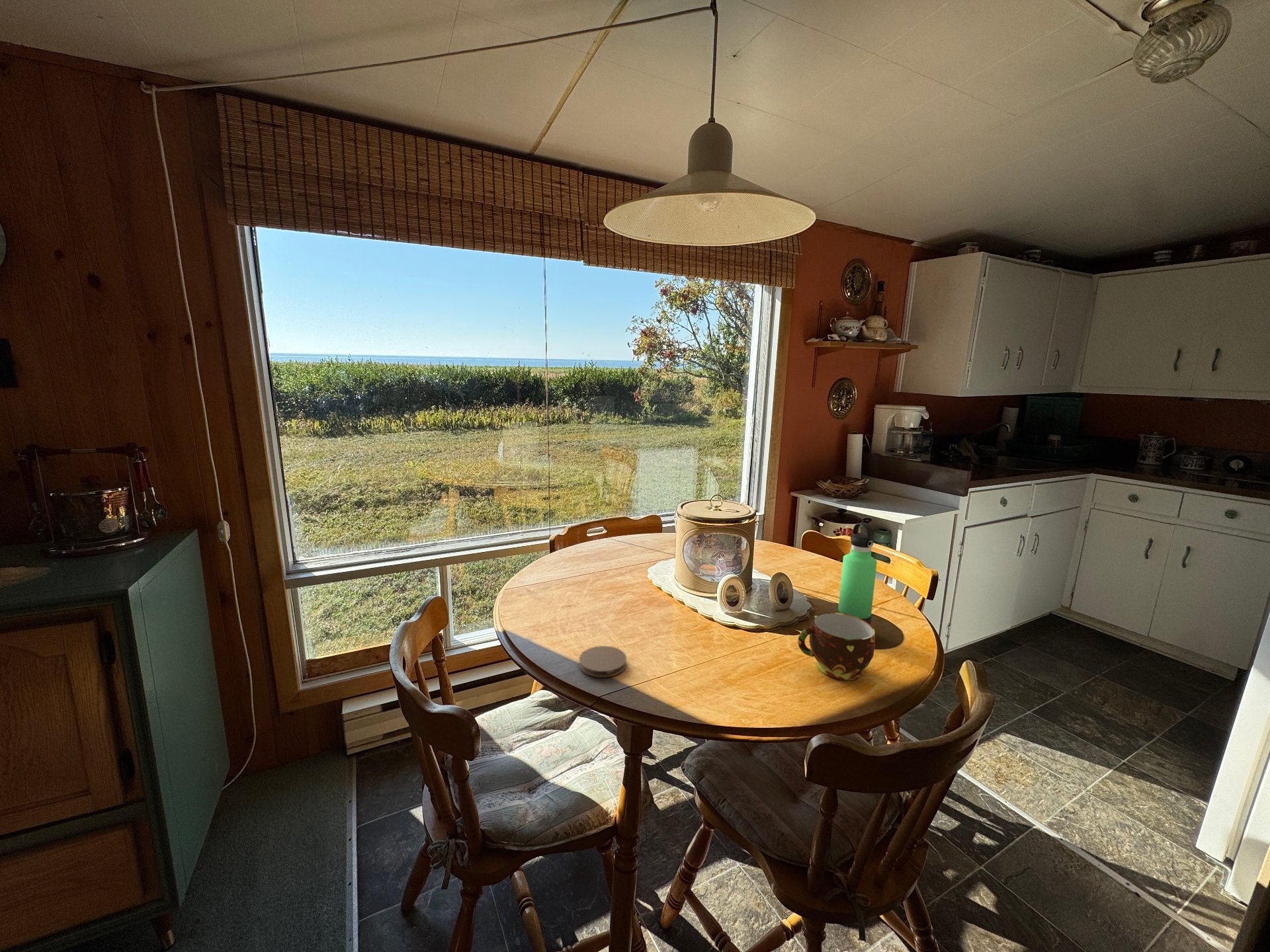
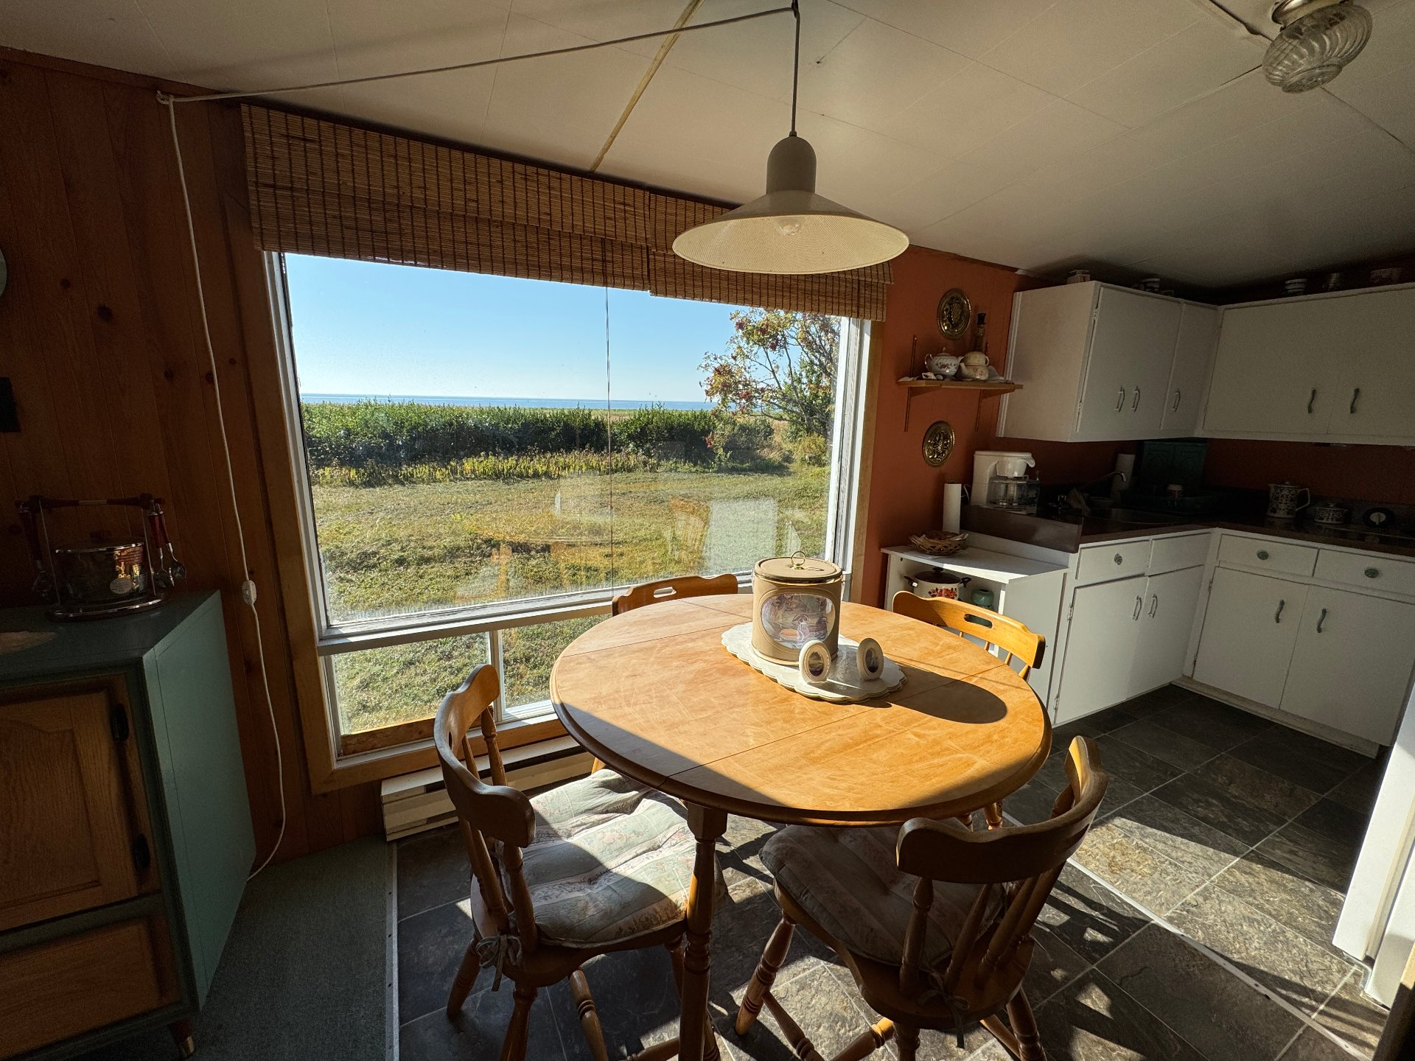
- thermos bottle (857, 579)
- coaster (603, 660)
- cup (837, 648)
